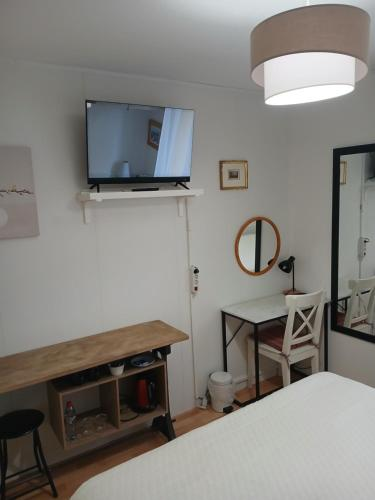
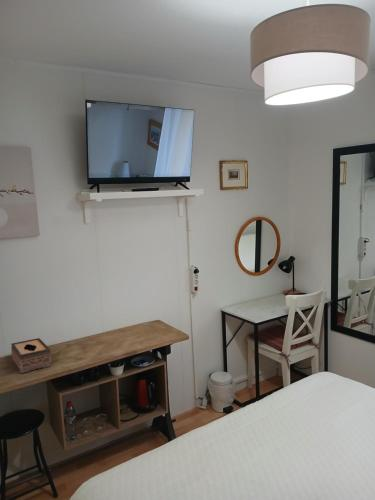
+ tissue box (30, 354)
